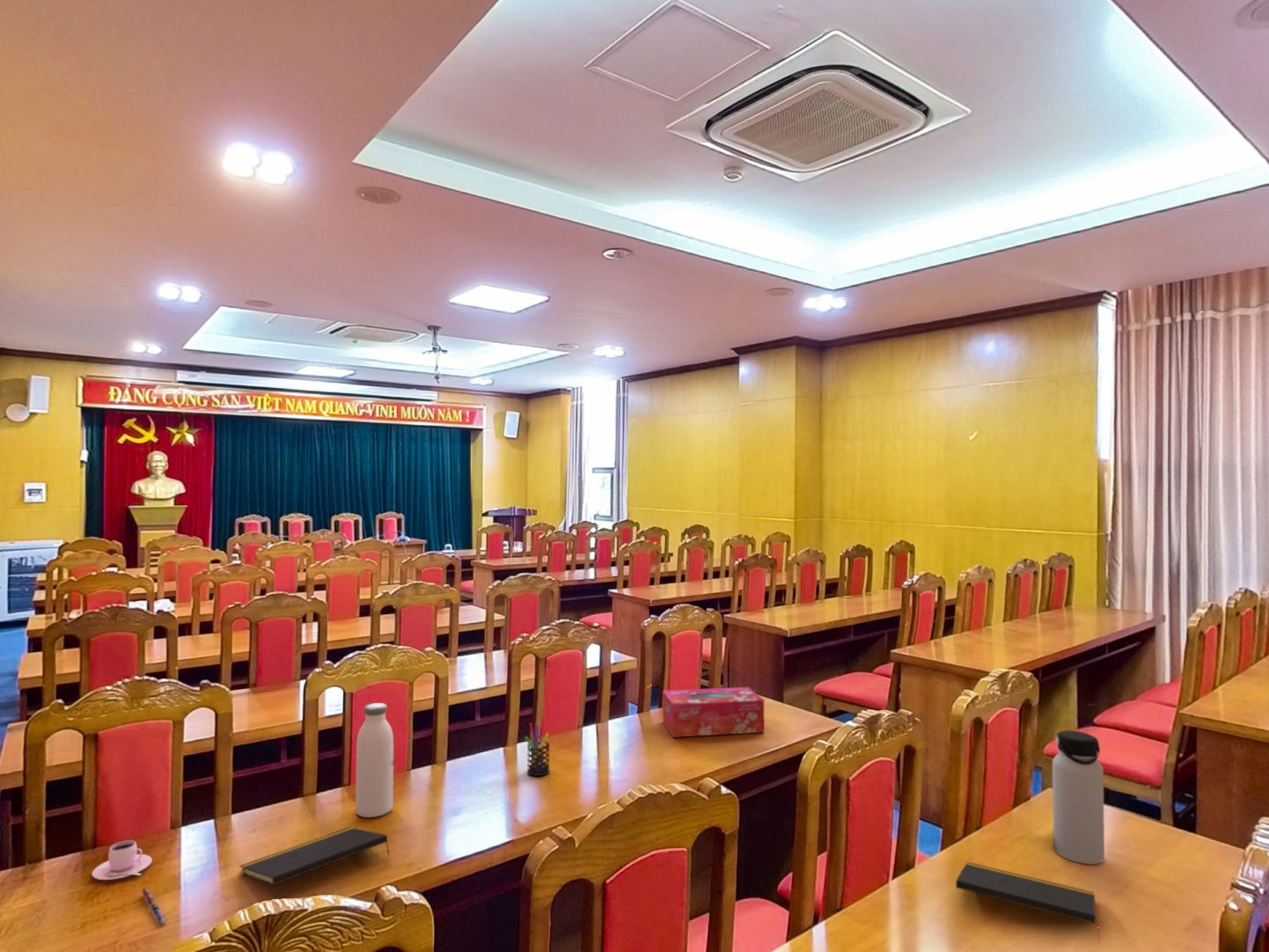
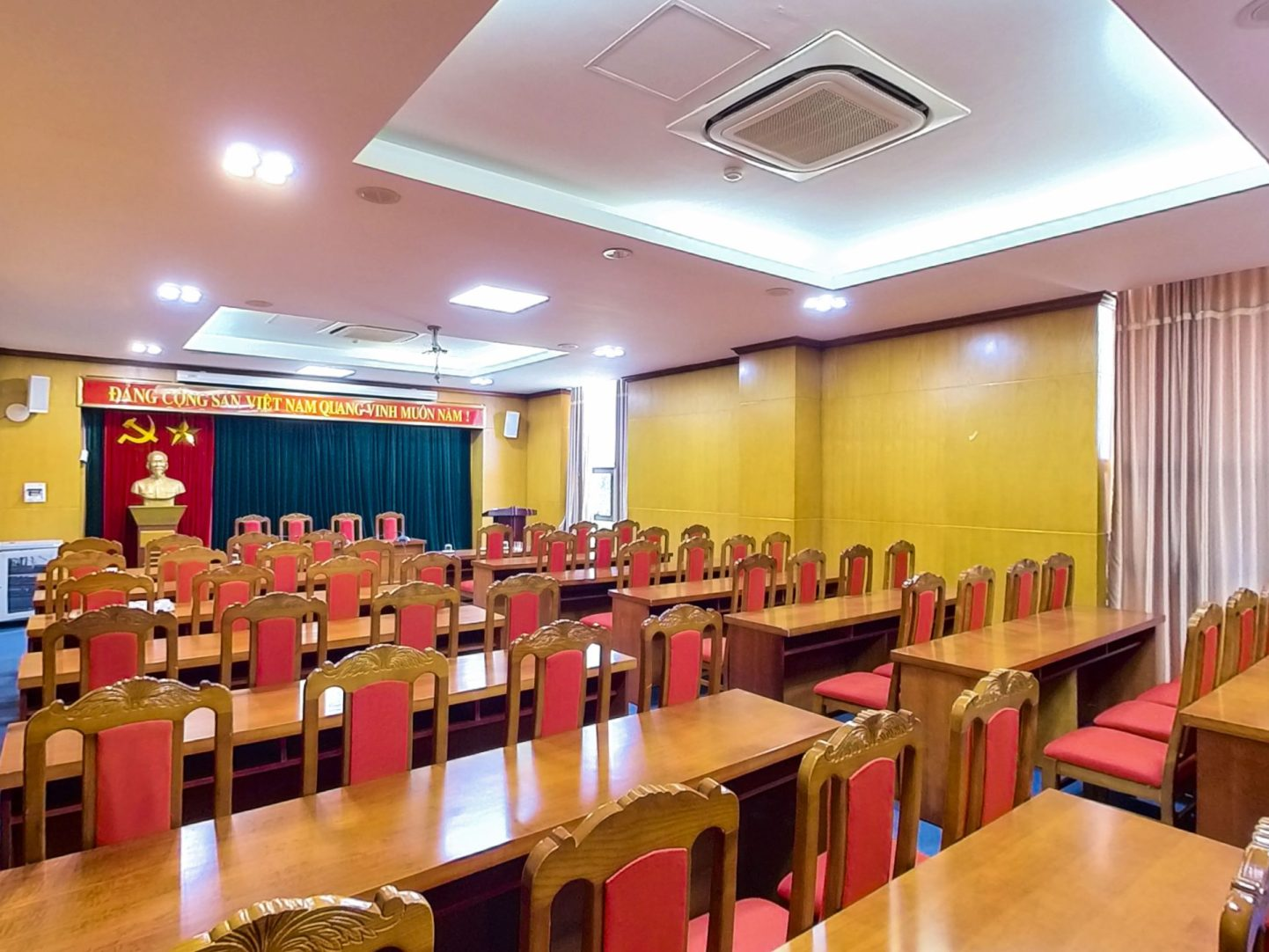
- water bottle (1077, 794)
- pen (153, 904)
- notepad (314, 853)
- water bottle (375, 758)
- pen holder (535, 749)
- tissue box (712, 711)
- teacup (124, 841)
- notepad (1025, 890)
